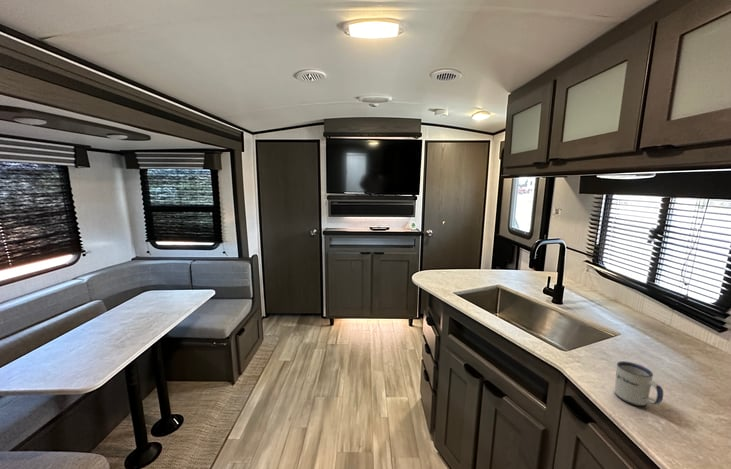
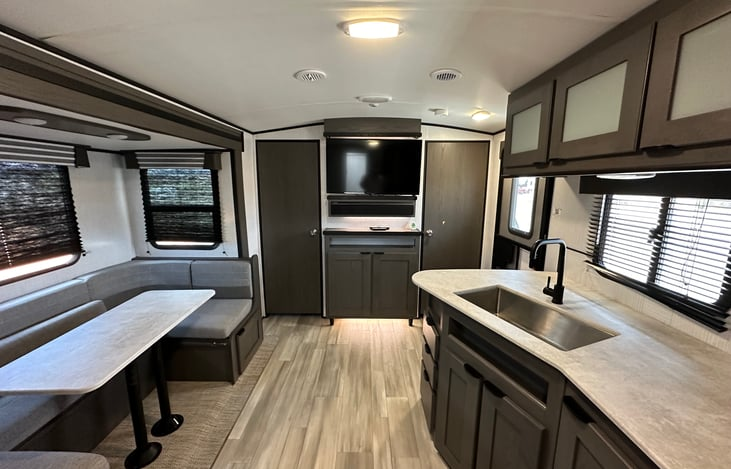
- mug (637, 386)
